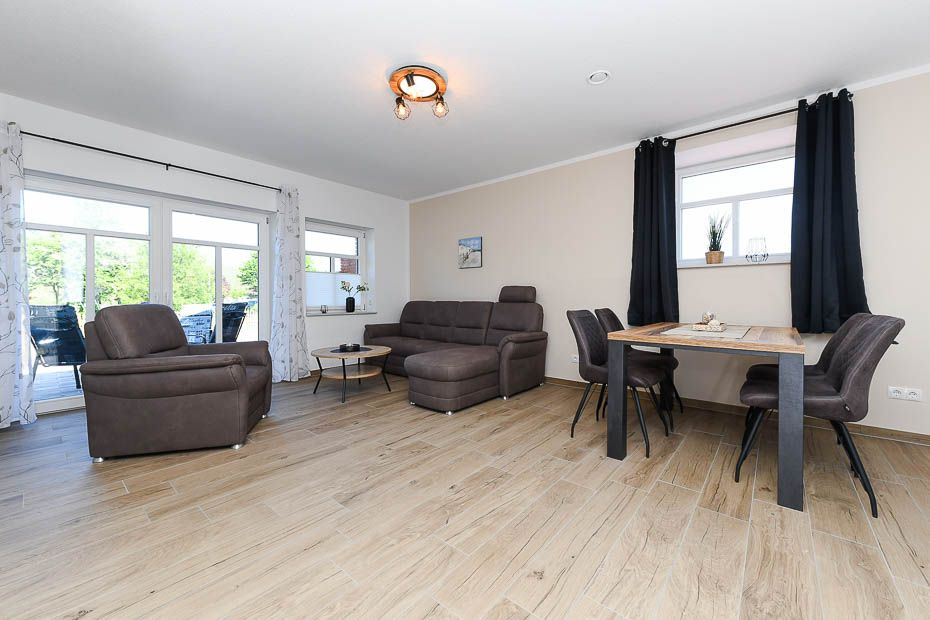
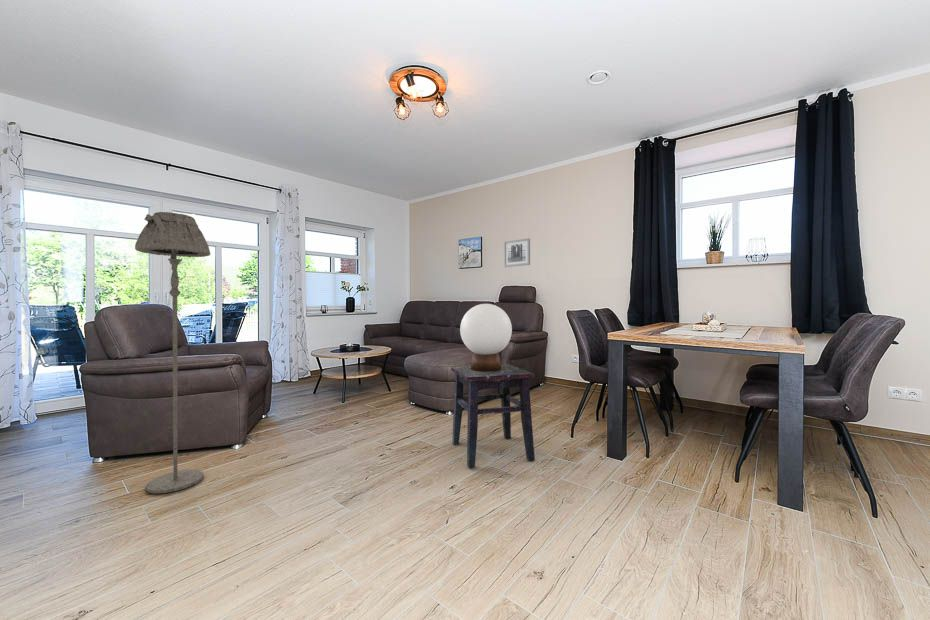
+ floor lamp (174, 348)
+ wall art (516, 253)
+ side table (490, 410)
+ table lamp (485, 336)
